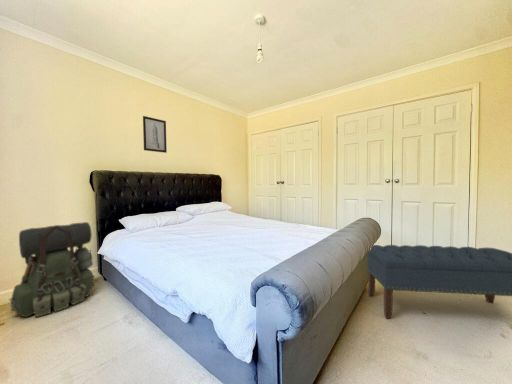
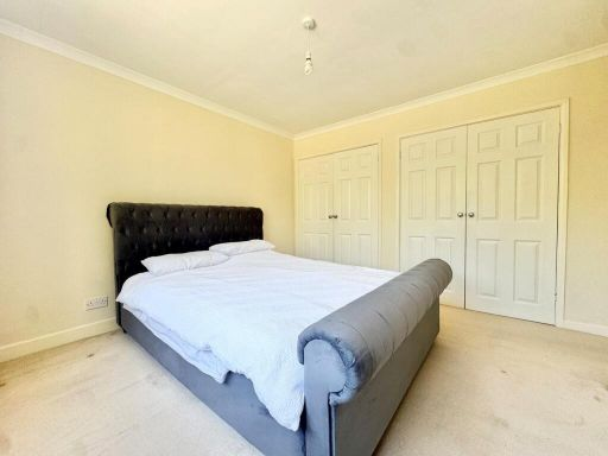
- bench (442, 279)
- wall art (155, 135)
- backpack (53, 262)
